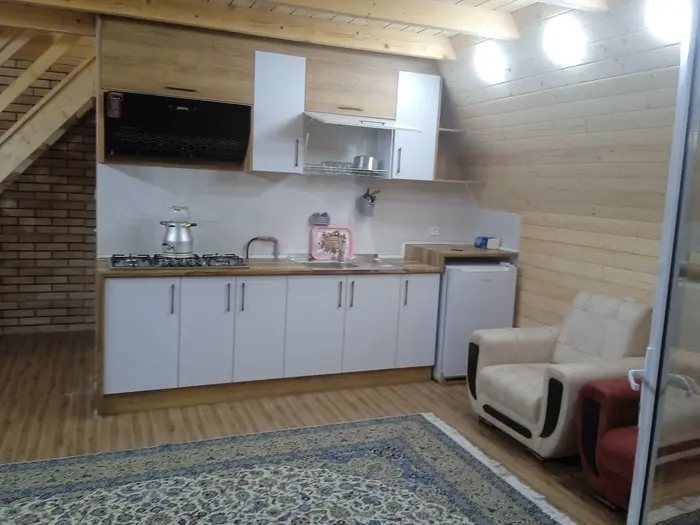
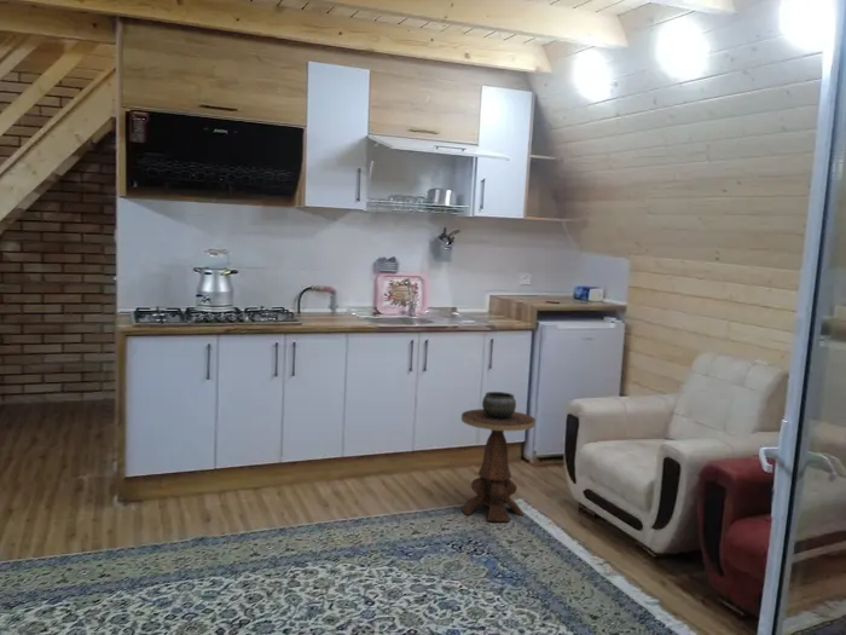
+ side table (496, 452)
